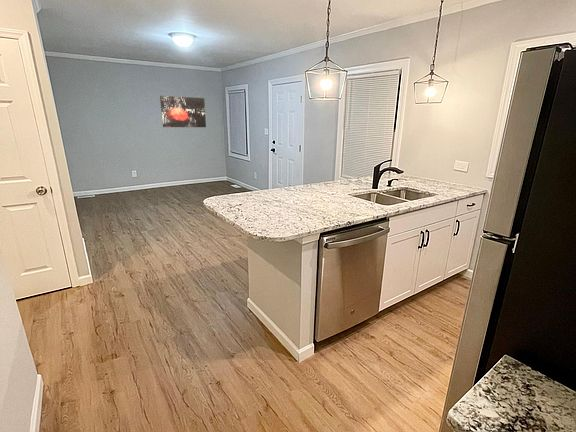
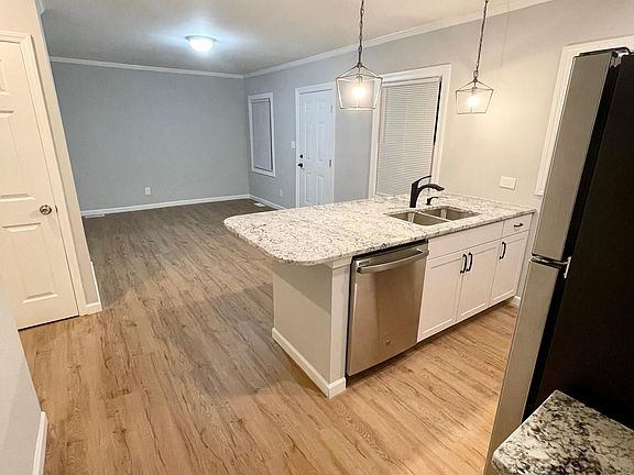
- wall art (184, 112)
